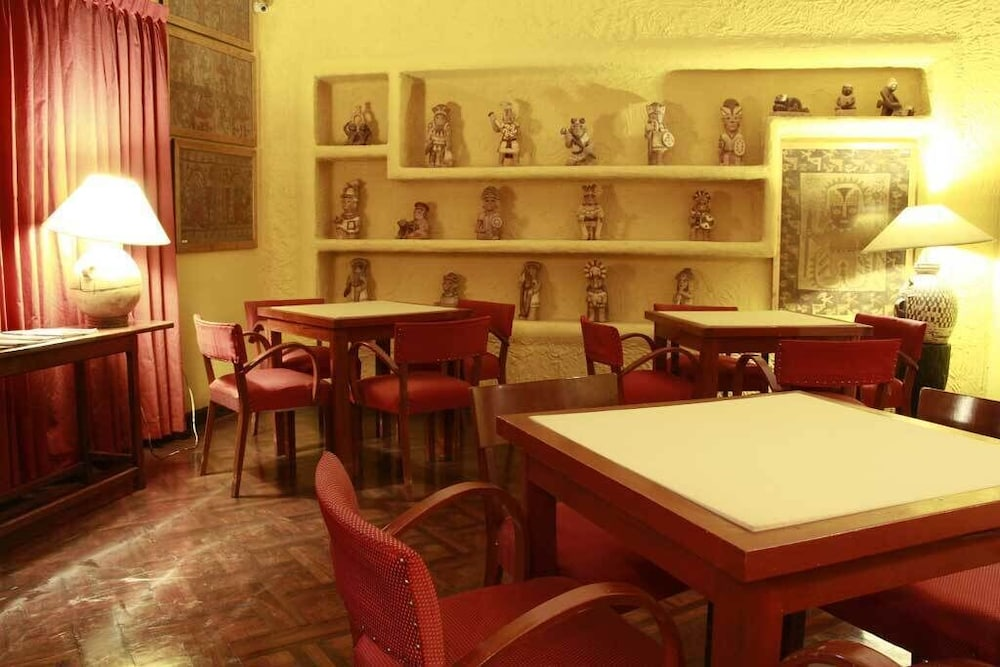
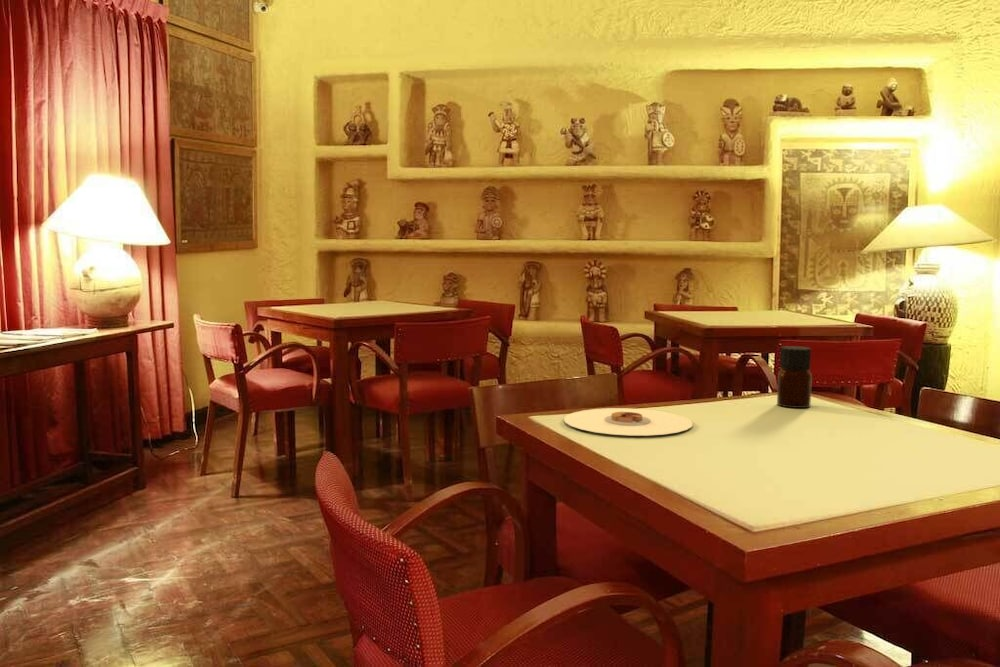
+ bottle (794, 376)
+ plate (627, 416)
